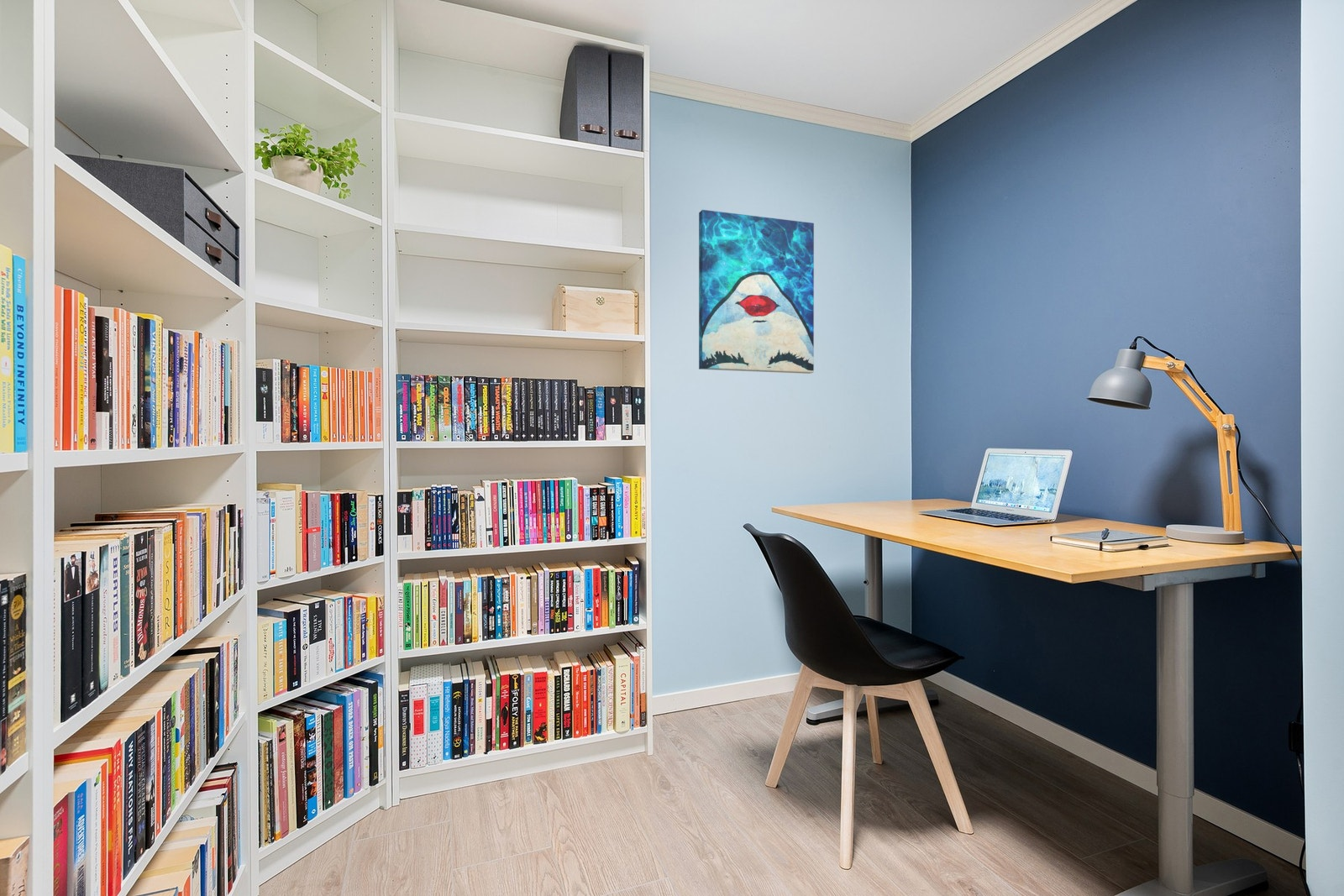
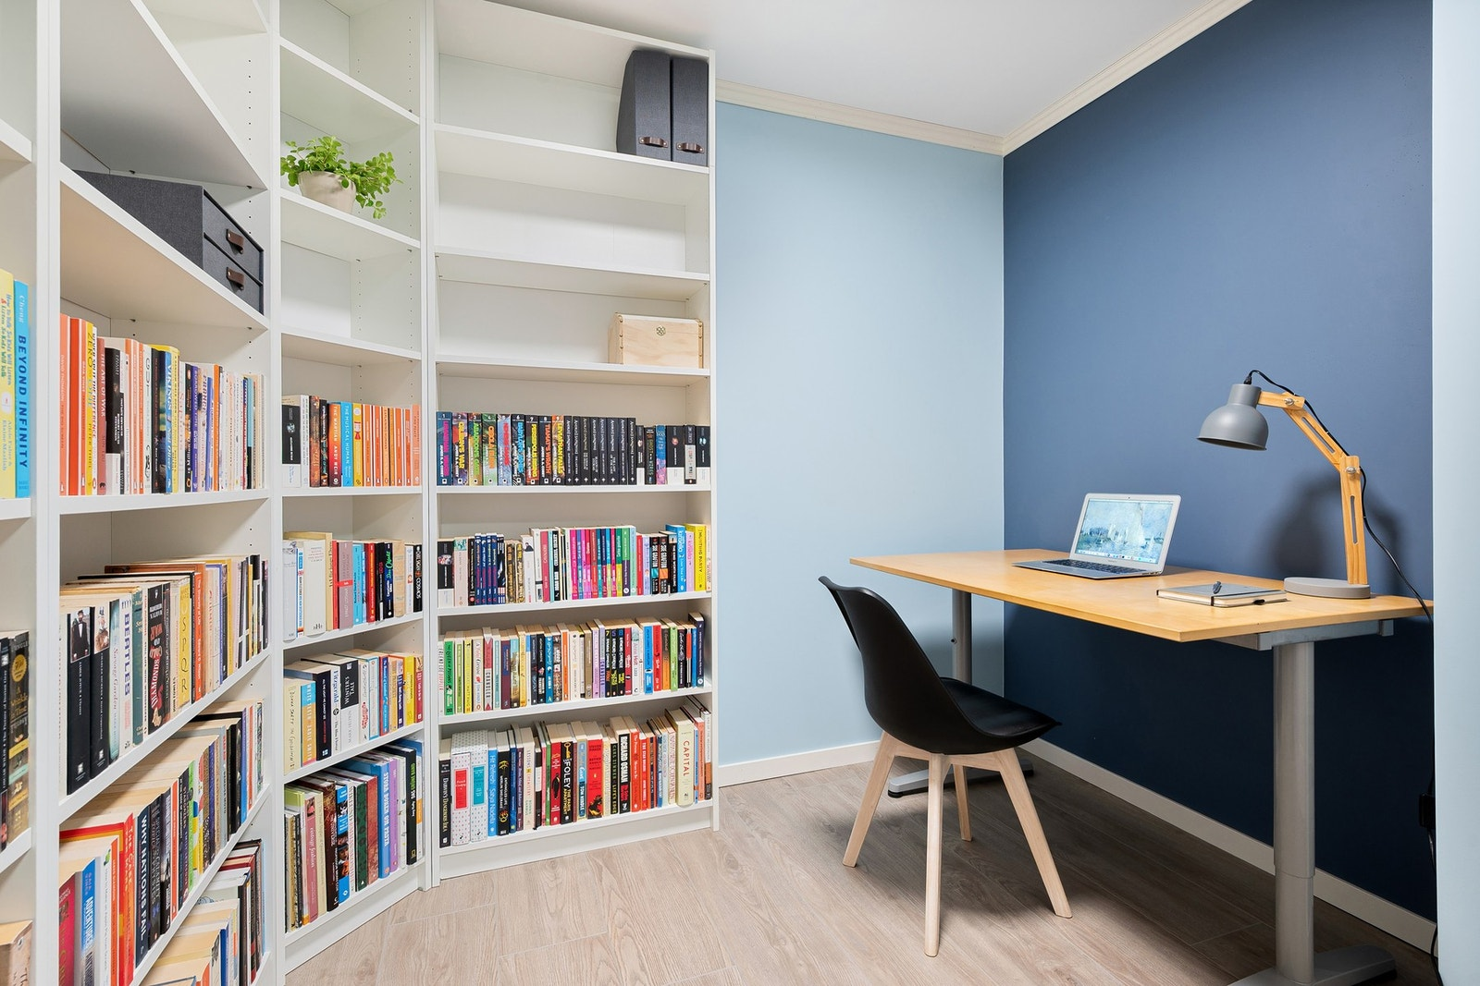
- wall art (758, 294)
